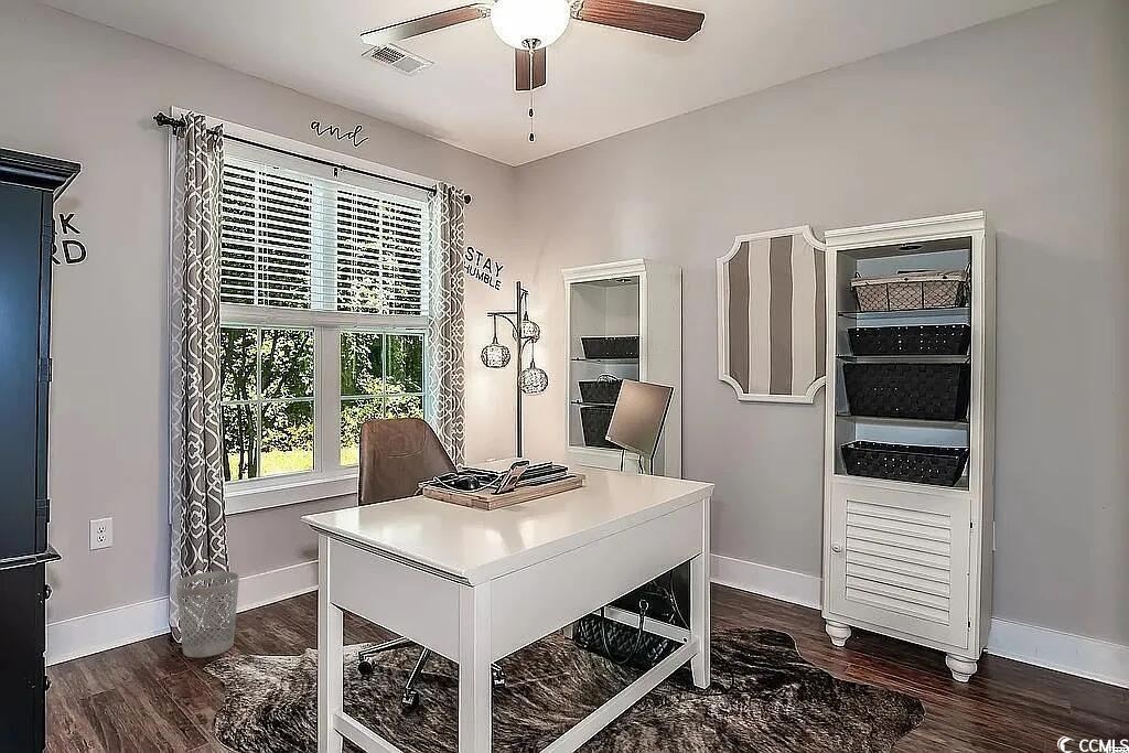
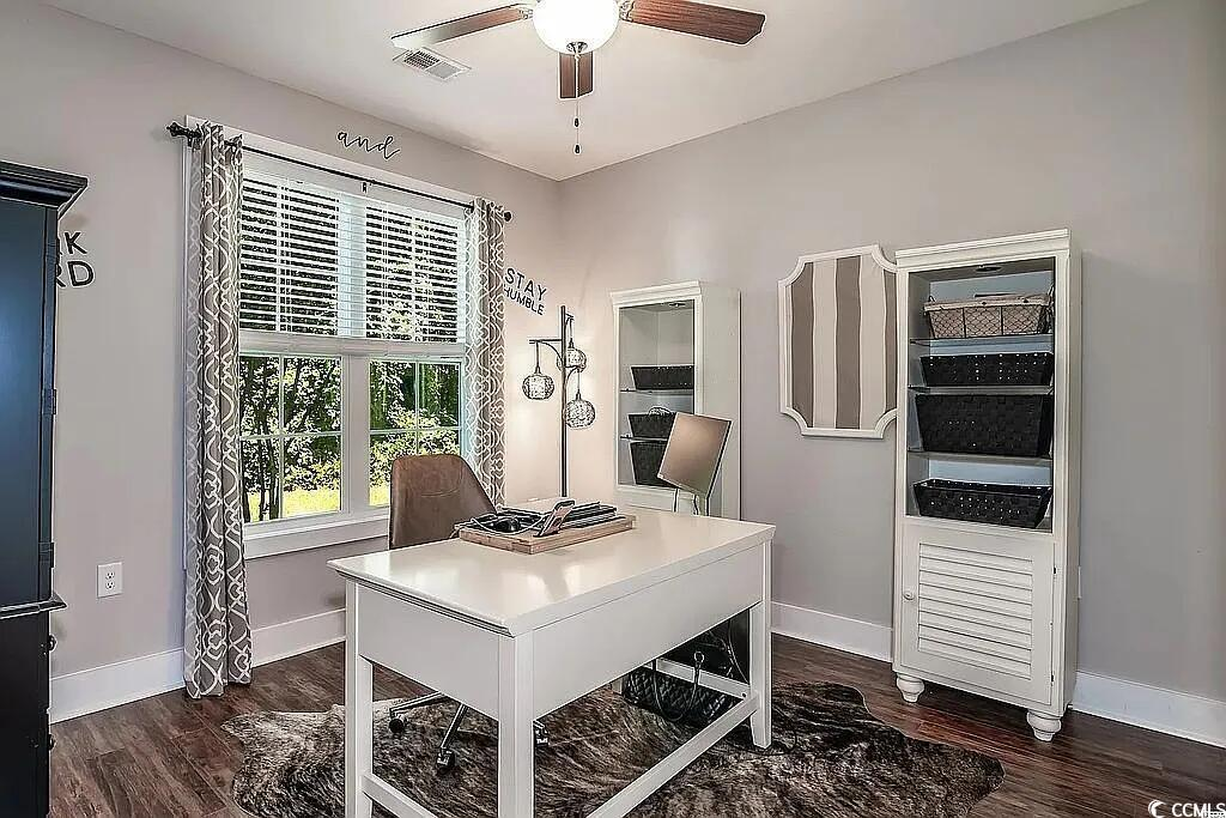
- wastebasket (208, 614)
